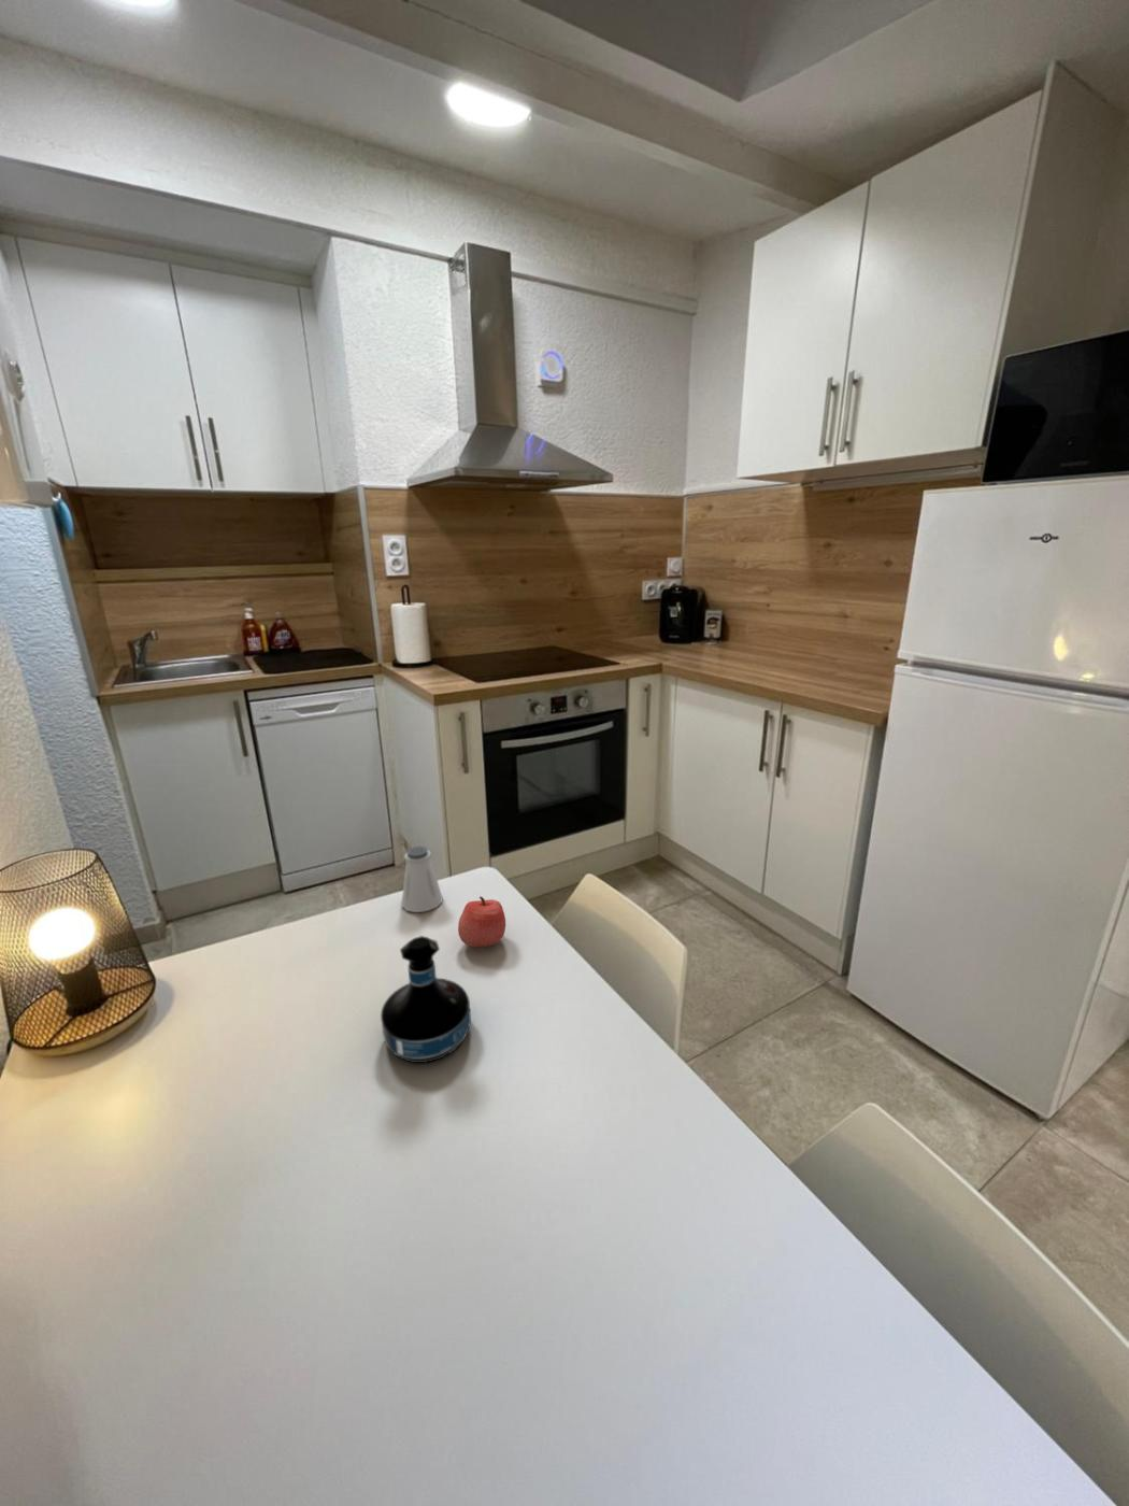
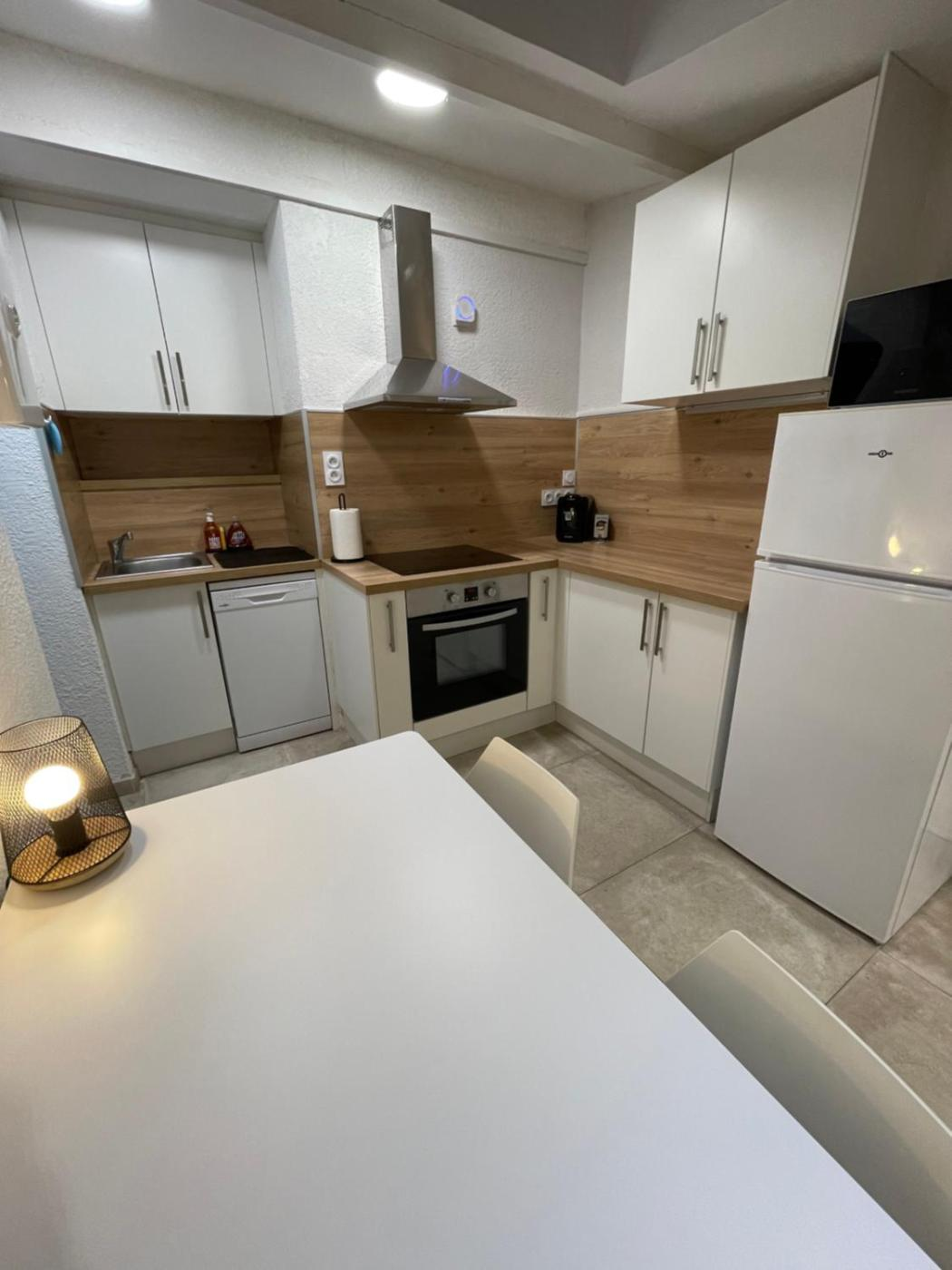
- saltshaker (420, 875)
- tequila bottle (423, 989)
- apple (481, 920)
